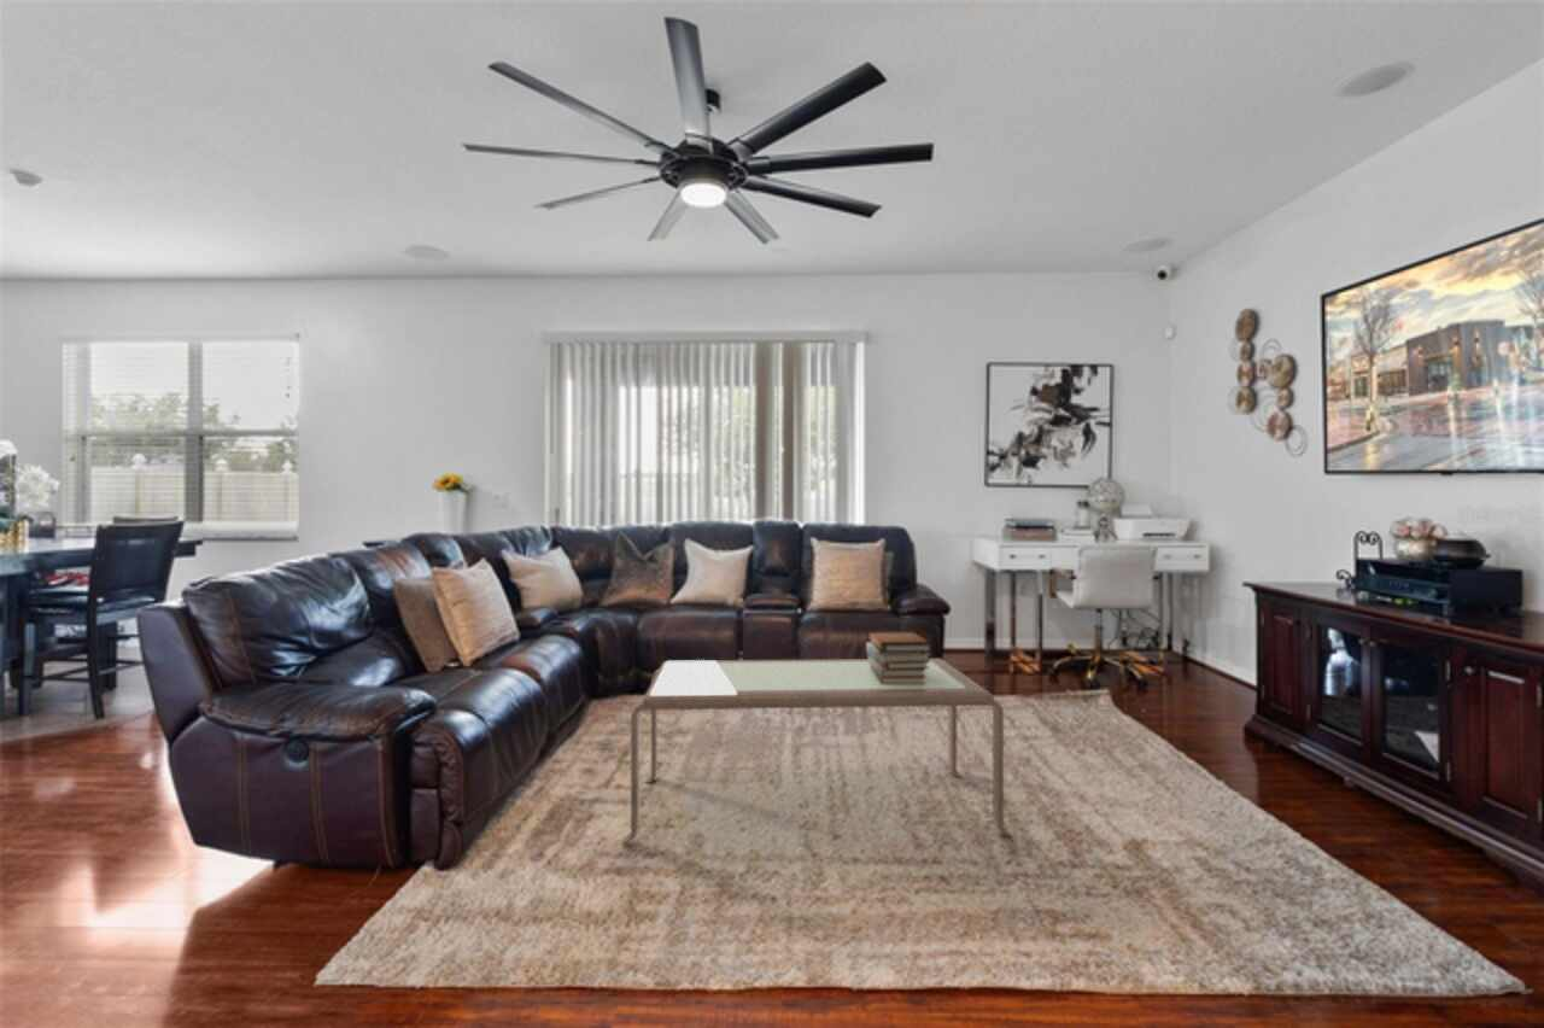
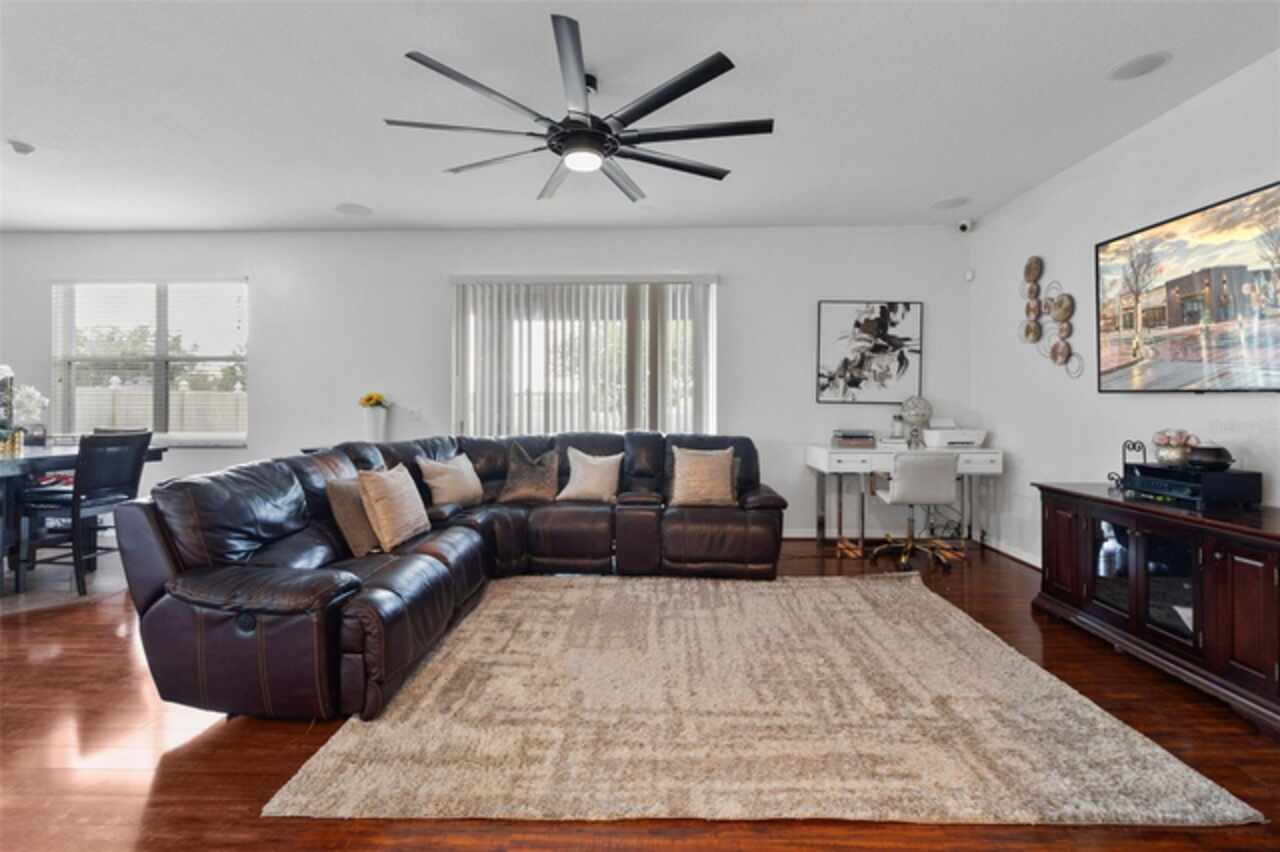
- book stack (896, 655)
- coffee table (811, 707)
